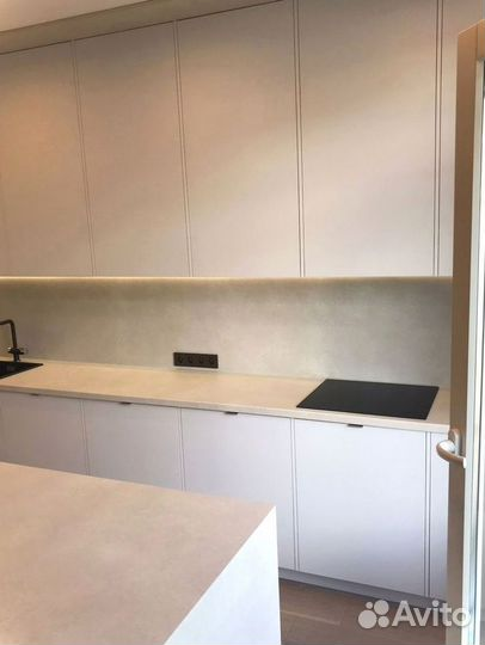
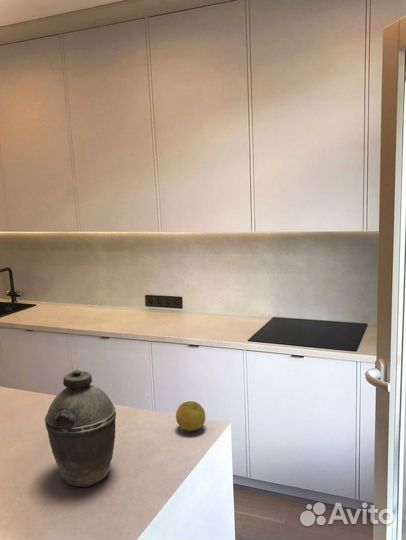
+ kettle (81, 423)
+ fruit (190, 416)
